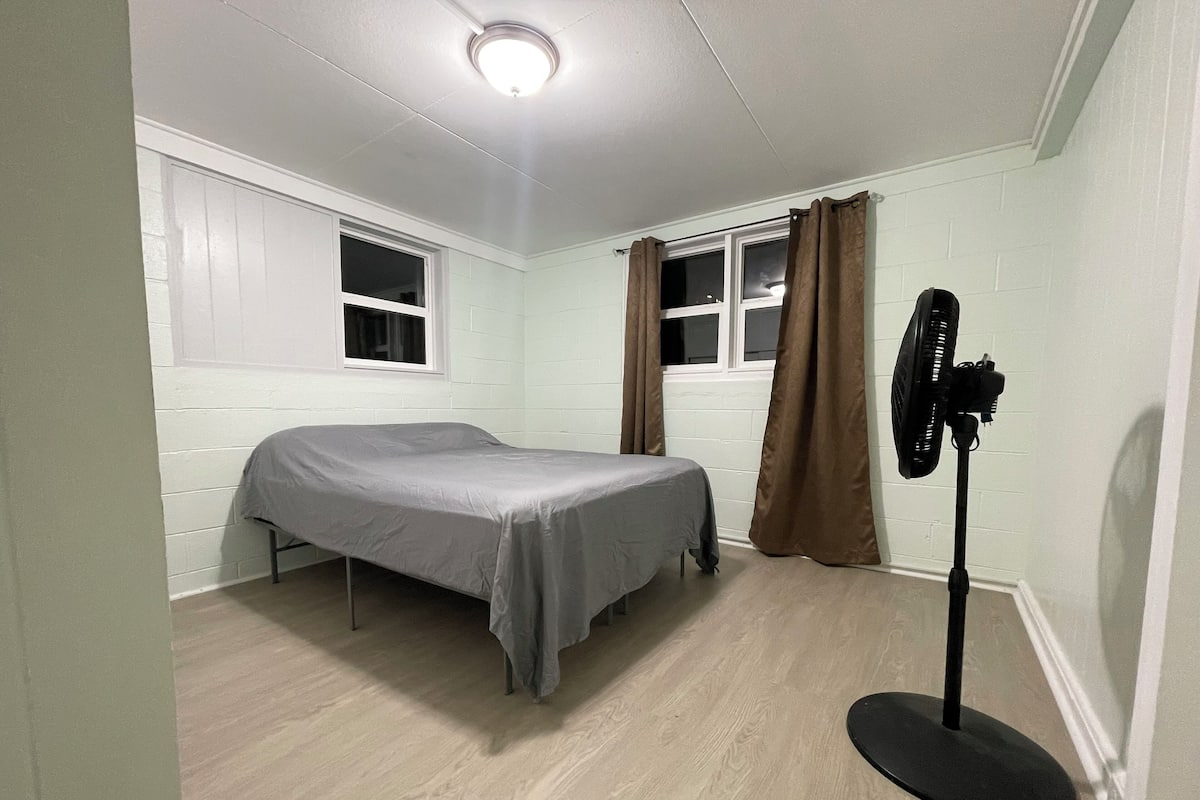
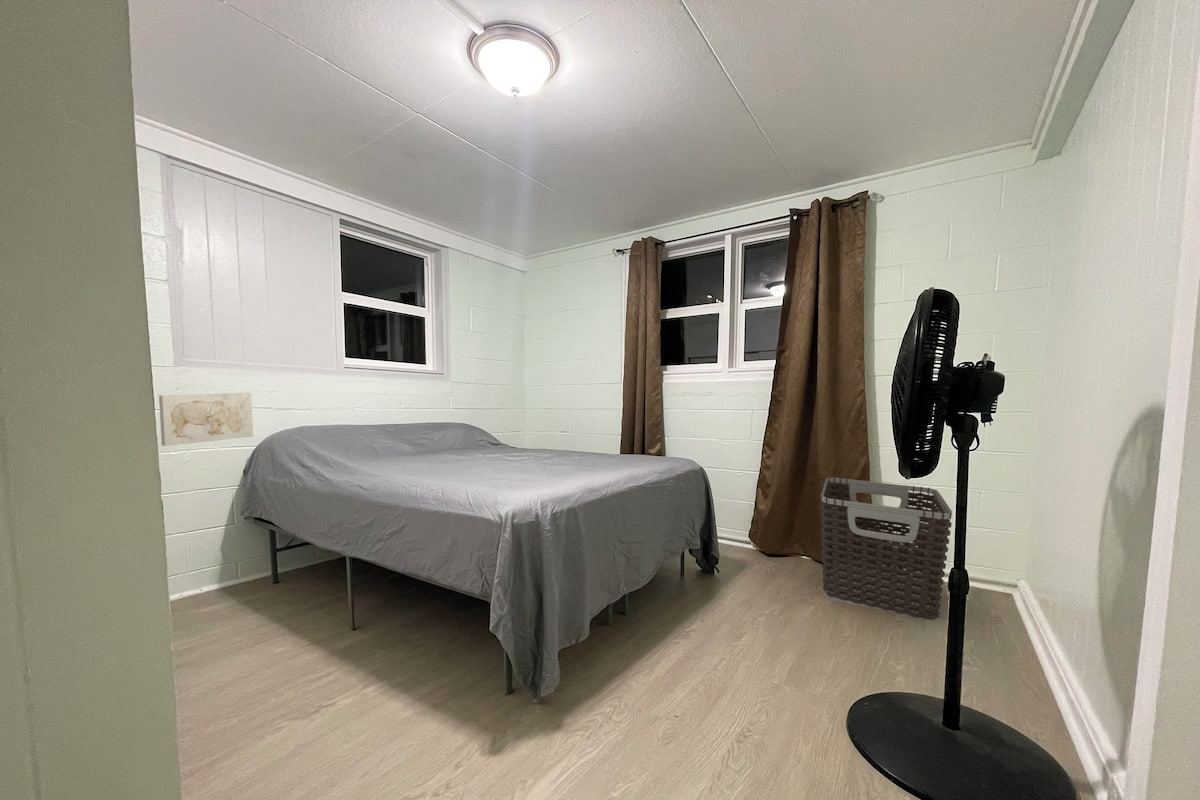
+ wall art (209, 417)
+ clothes hamper (878, 542)
